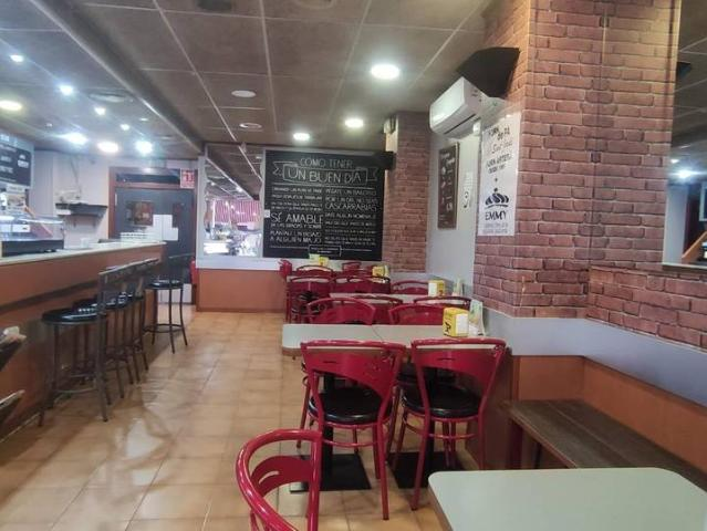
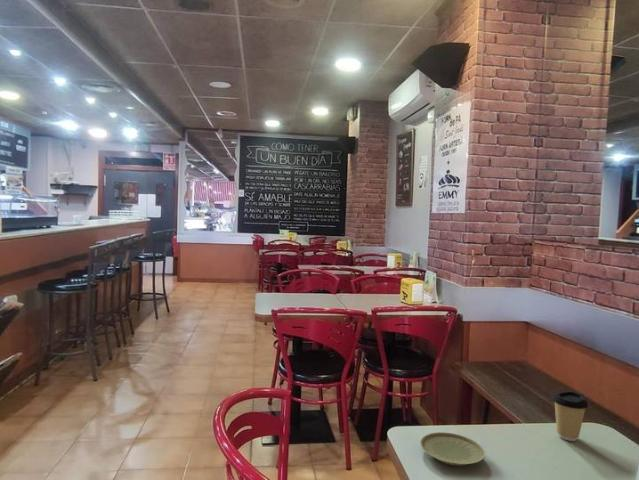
+ plate (451, 450)
+ coffee cup (568, 415)
